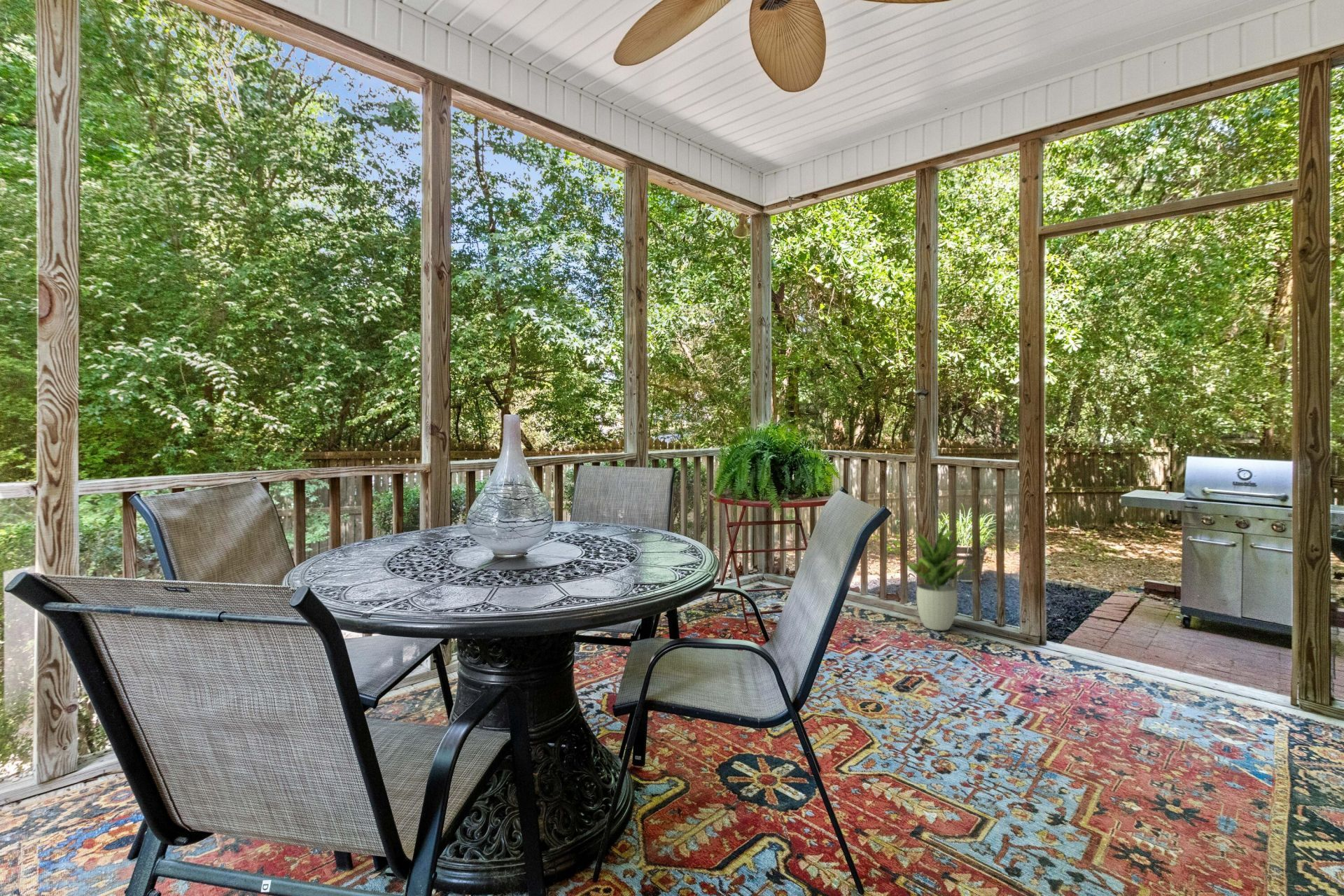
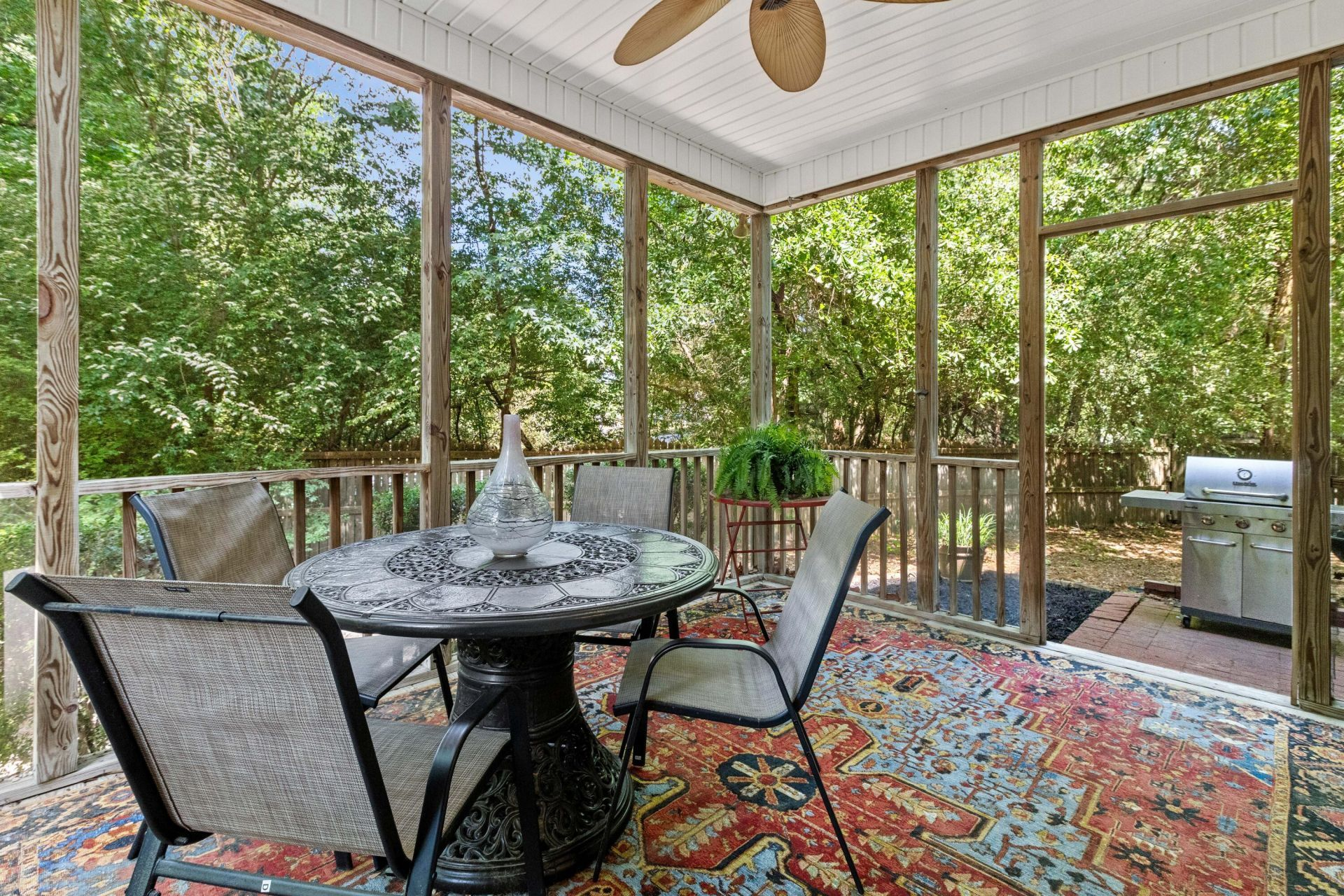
- potted plant (934, 575)
